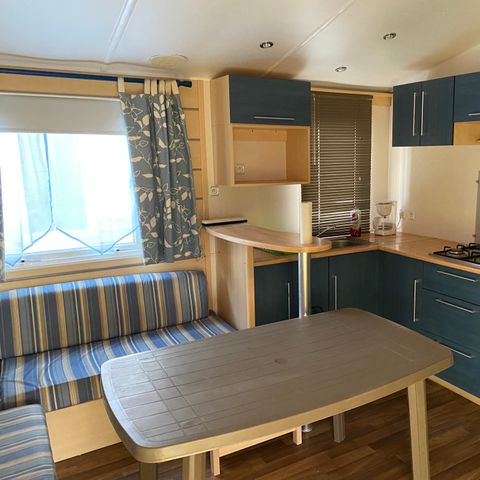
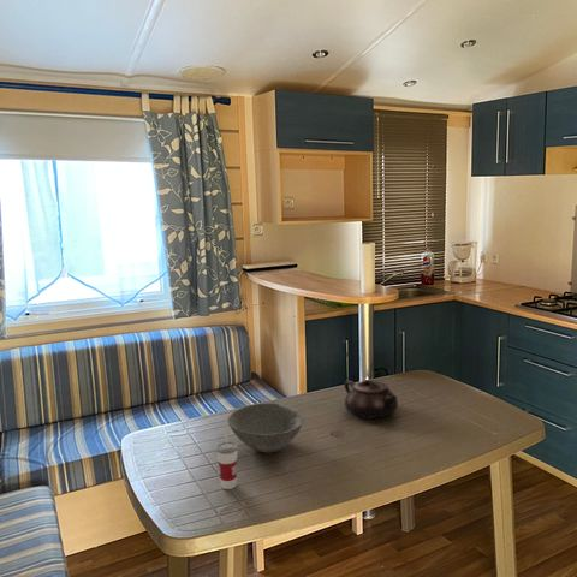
+ bowl (266, 432)
+ cup (227, 459)
+ teapot (370, 394)
